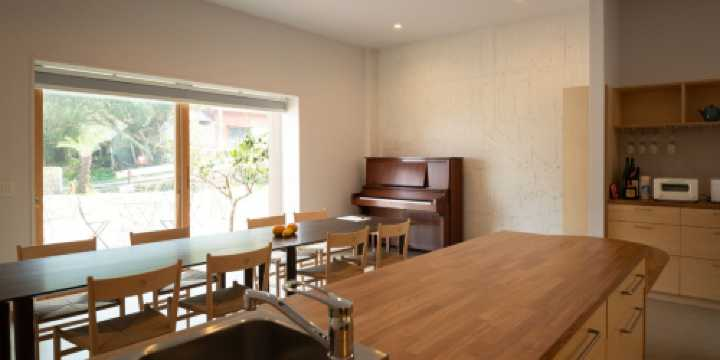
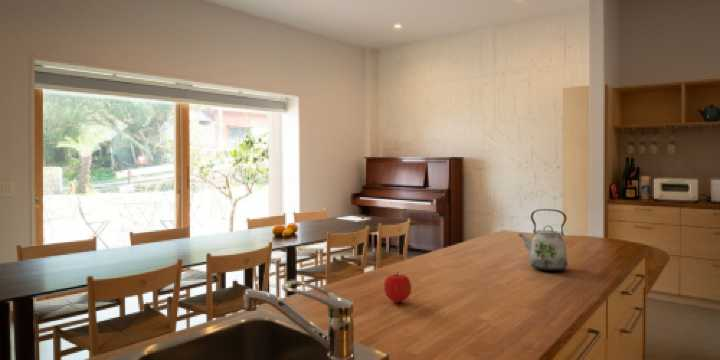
+ kettle (541, 238)
+ fruit (397, 286)
